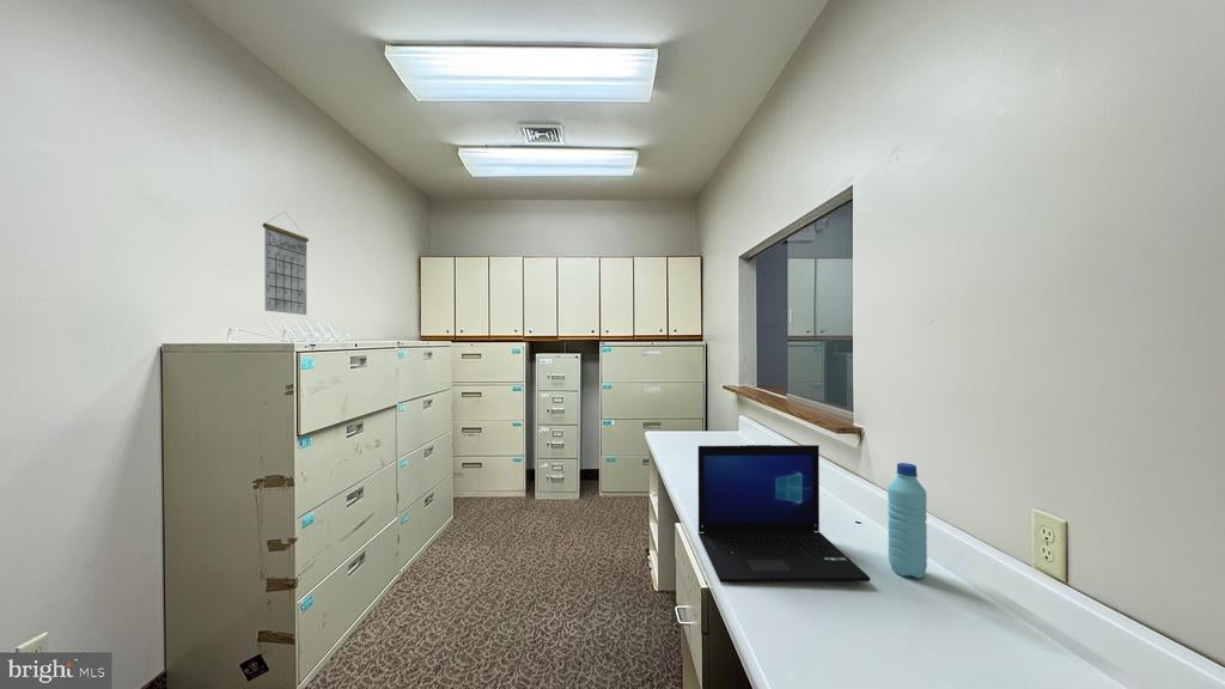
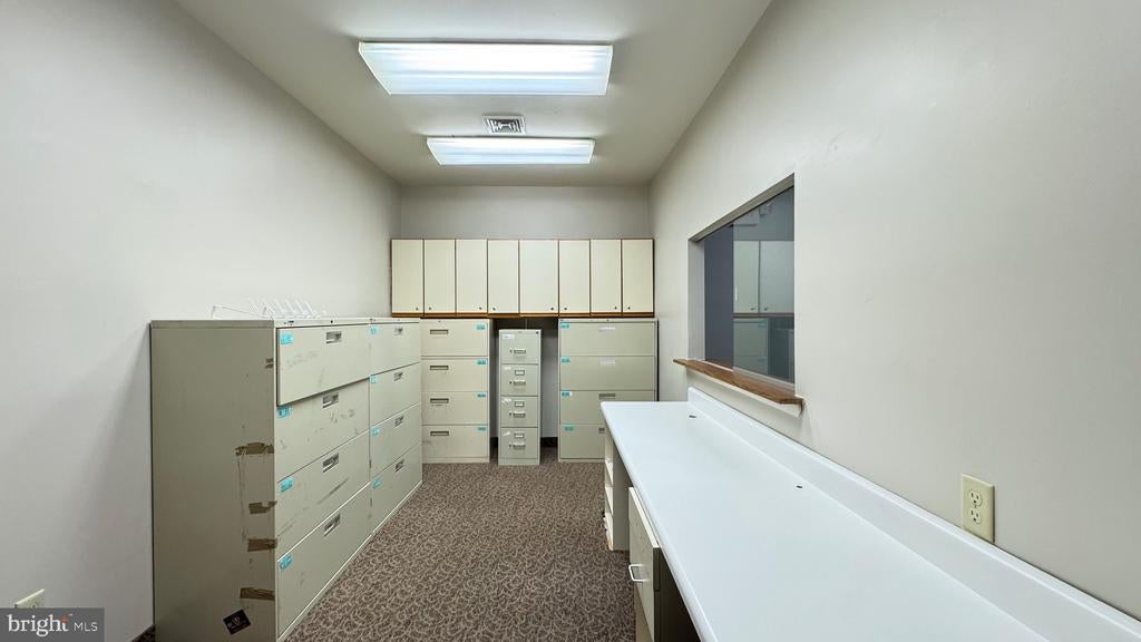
- laptop (774, 506)
- water bottle (907, 518)
- calendar (286, 262)
